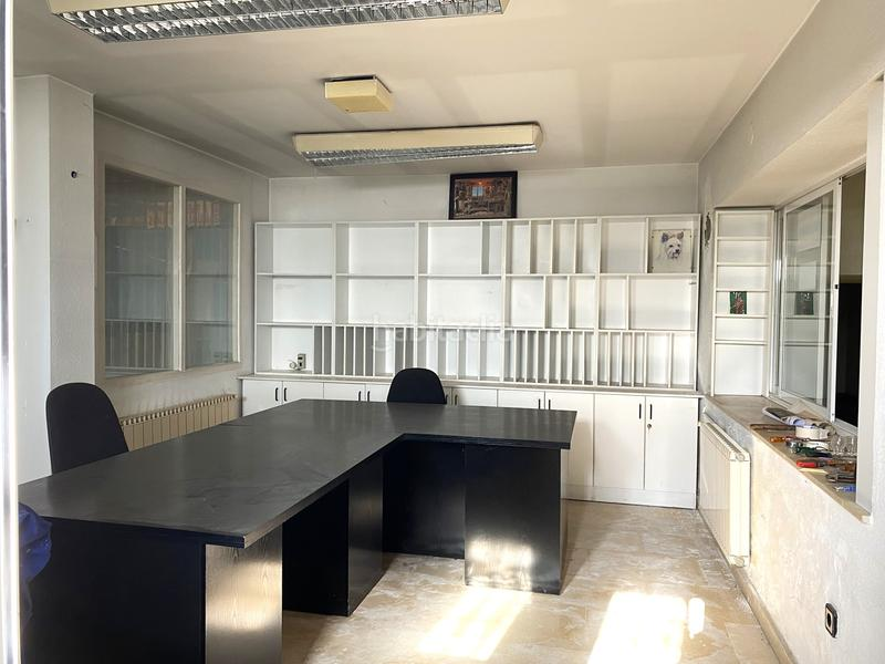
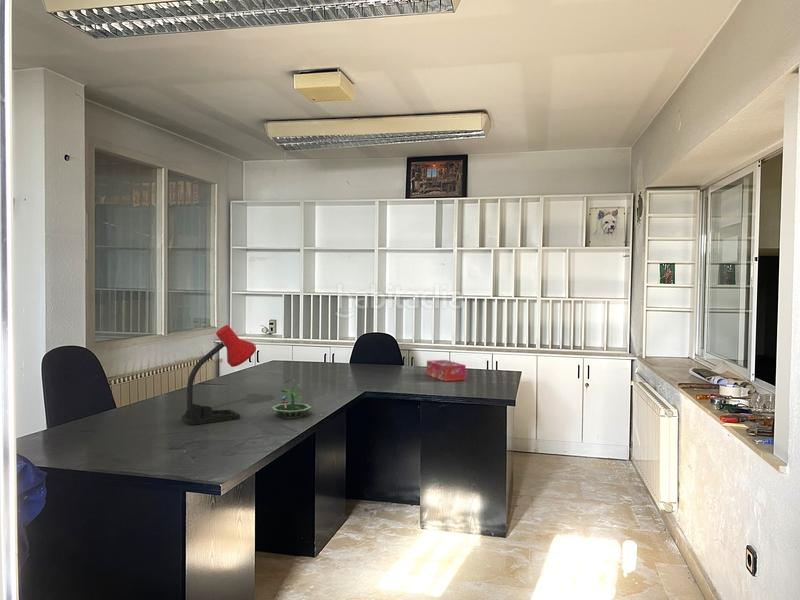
+ terrarium (292, 387)
+ desk lamp (227, 362)
+ tissue box (445, 370)
